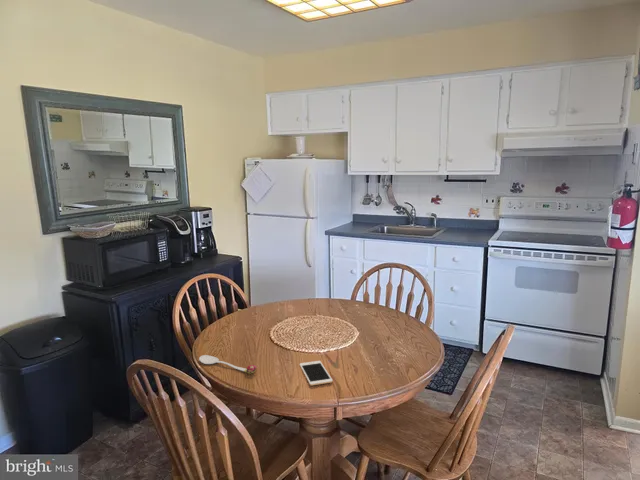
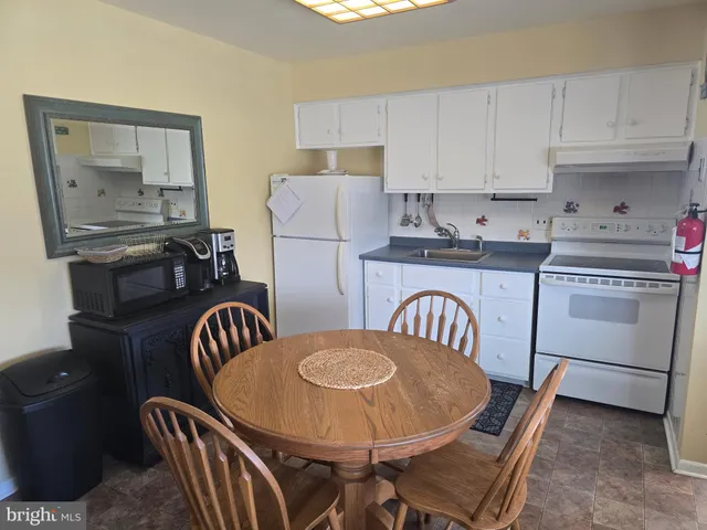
- cell phone (315, 372)
- spoon (227, 363)
